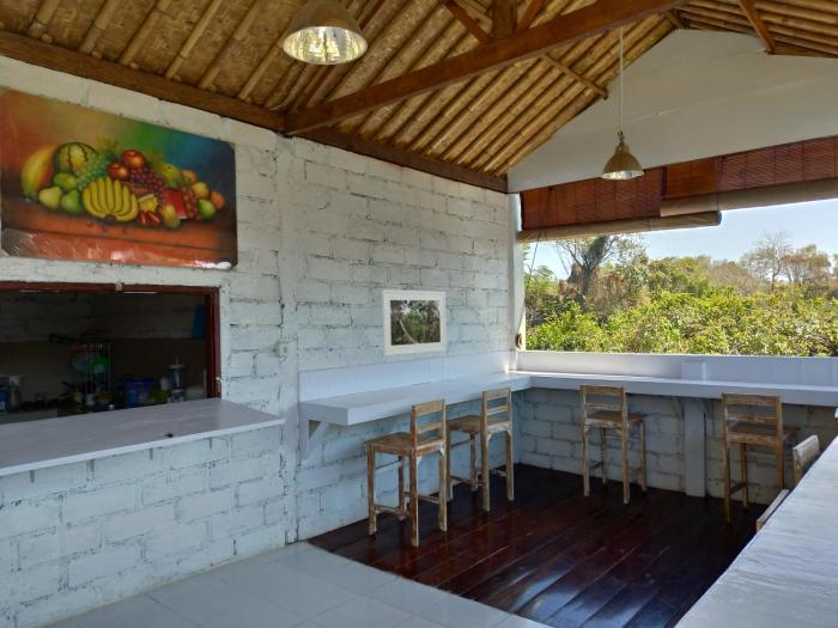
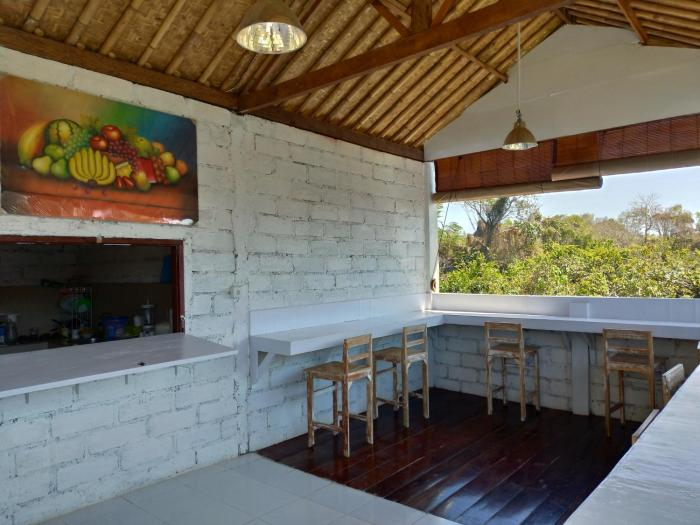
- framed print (415, 322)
